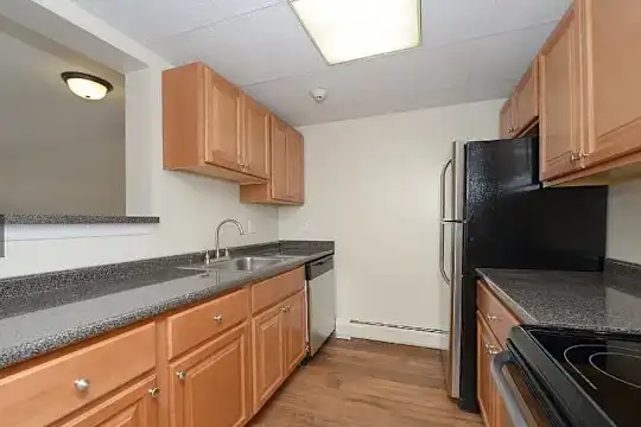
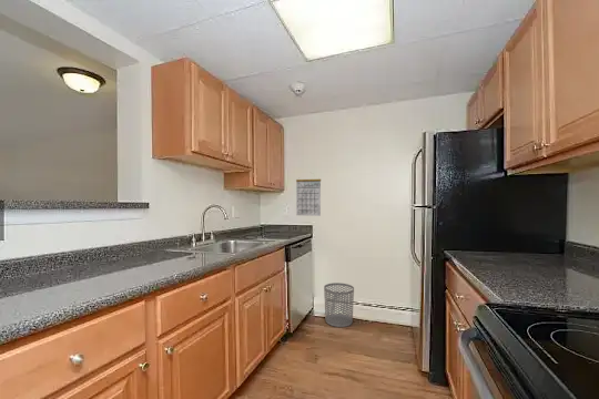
+ waste bin (338, 304)
+ calendar (308, 193)
